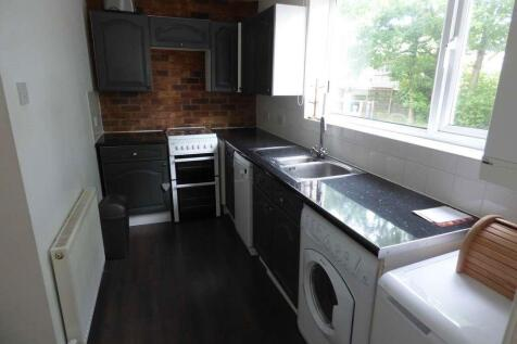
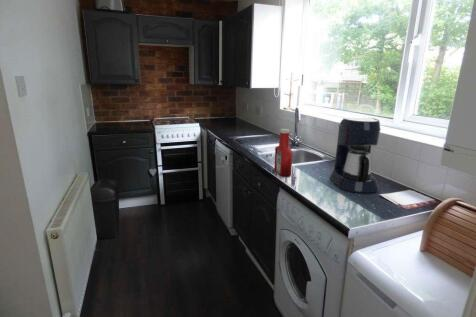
+ soap bottle (283, 151)
+ coffee maker (358, 152)
